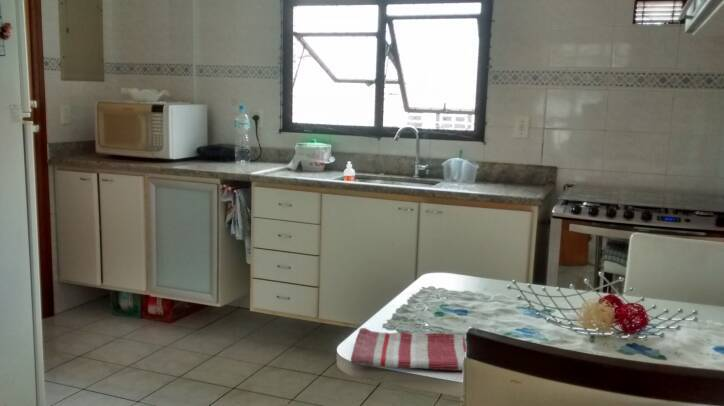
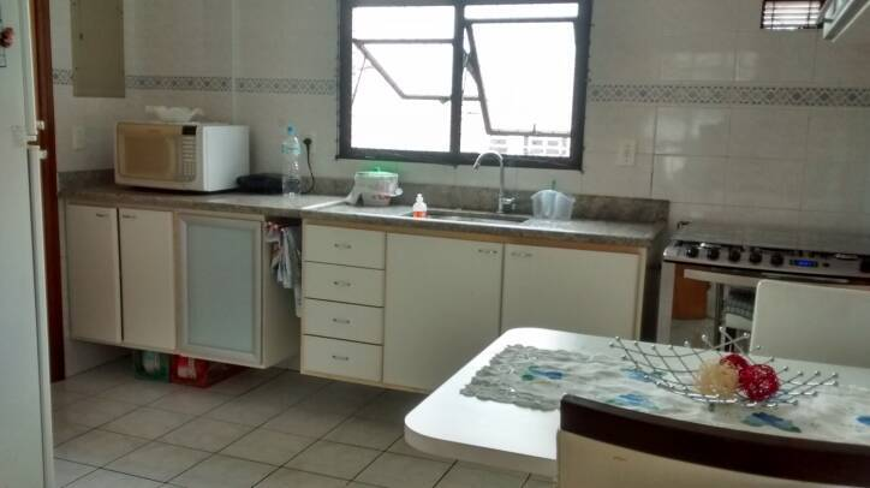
- dish towel (410, 348)
